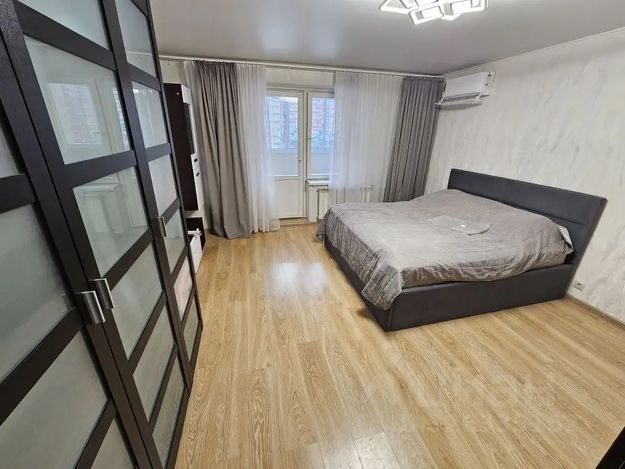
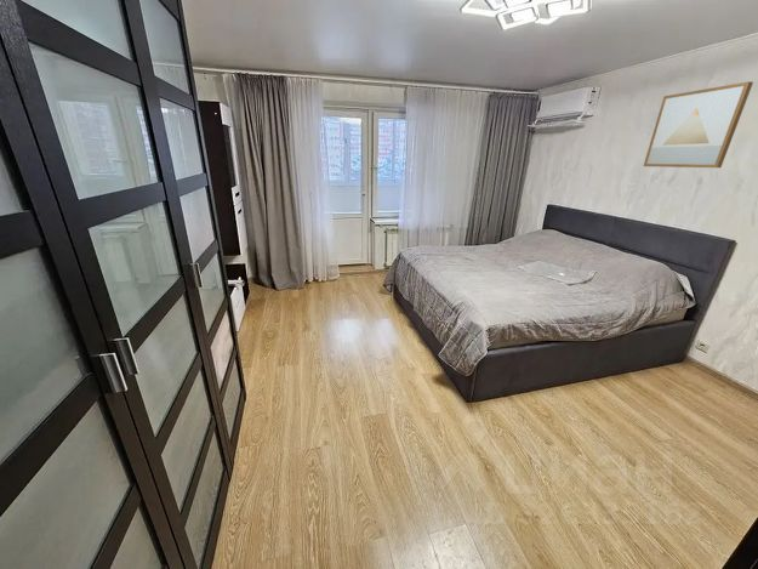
+ wall art (690, 130)
